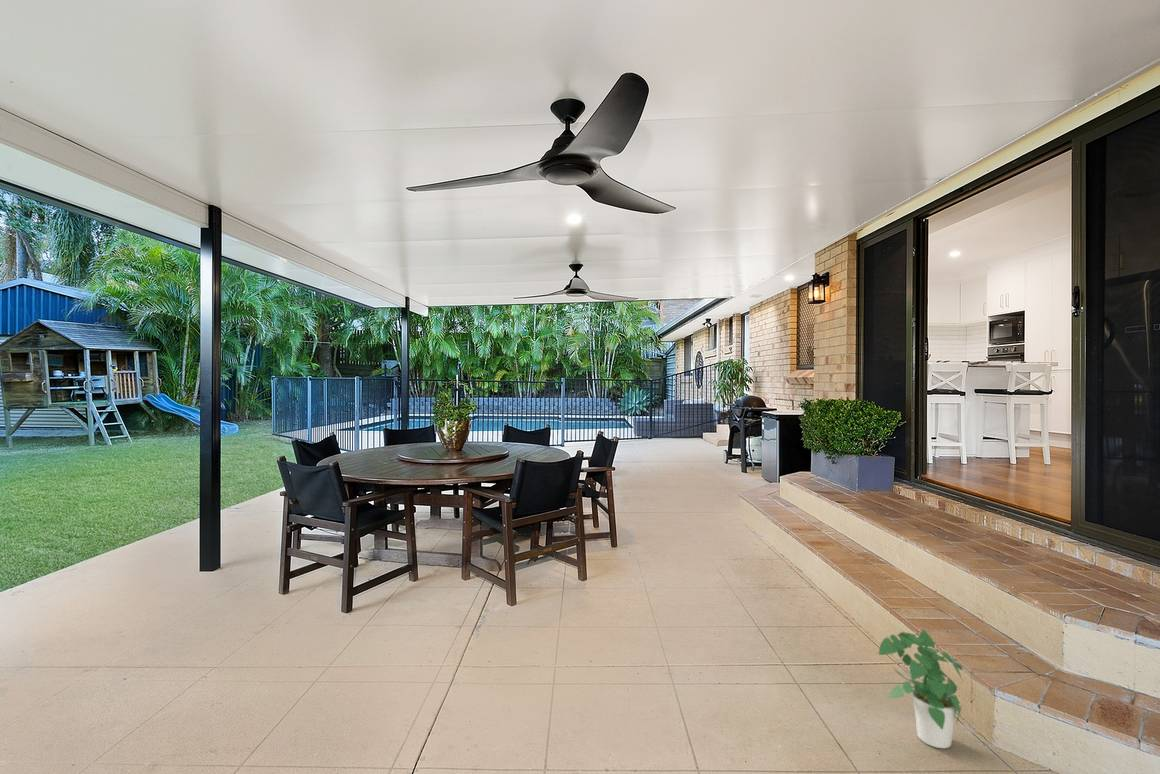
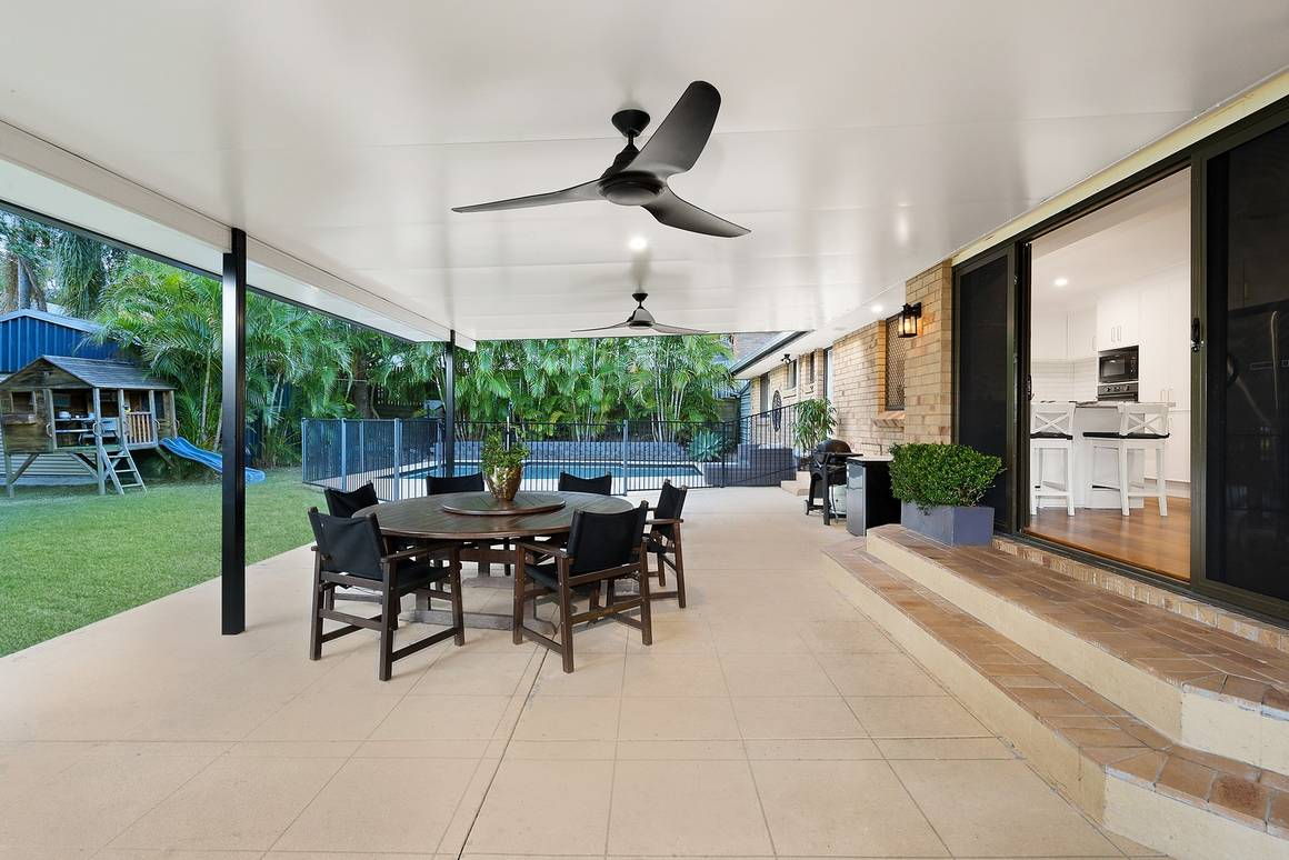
- potted plant (923, 687)
